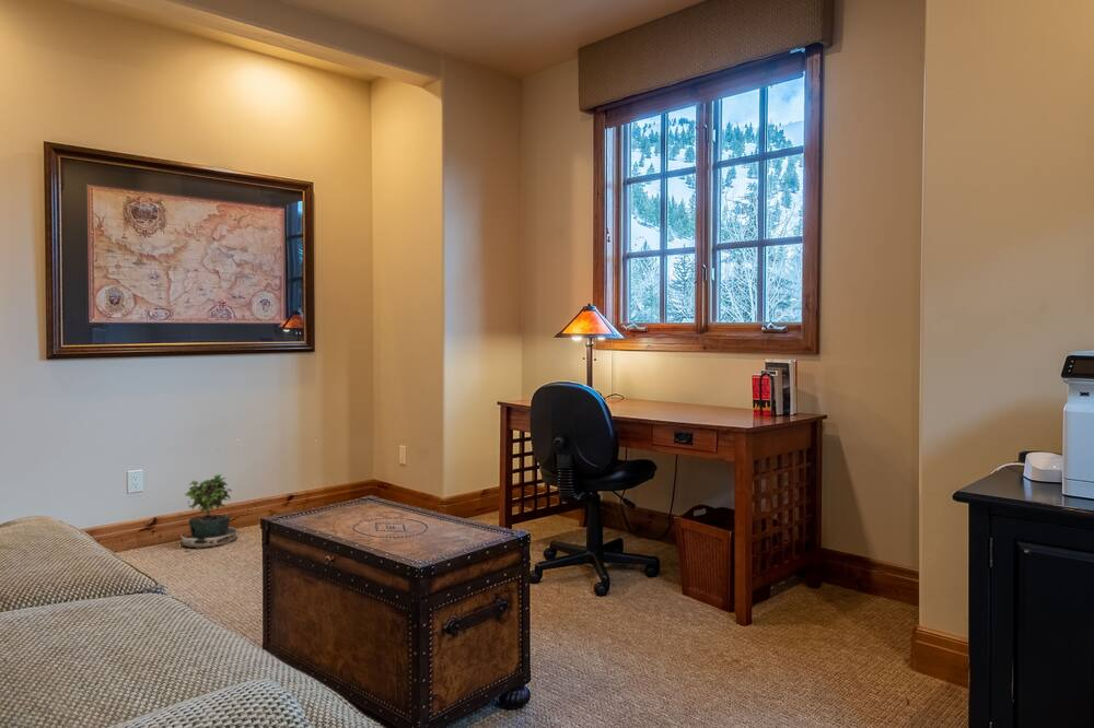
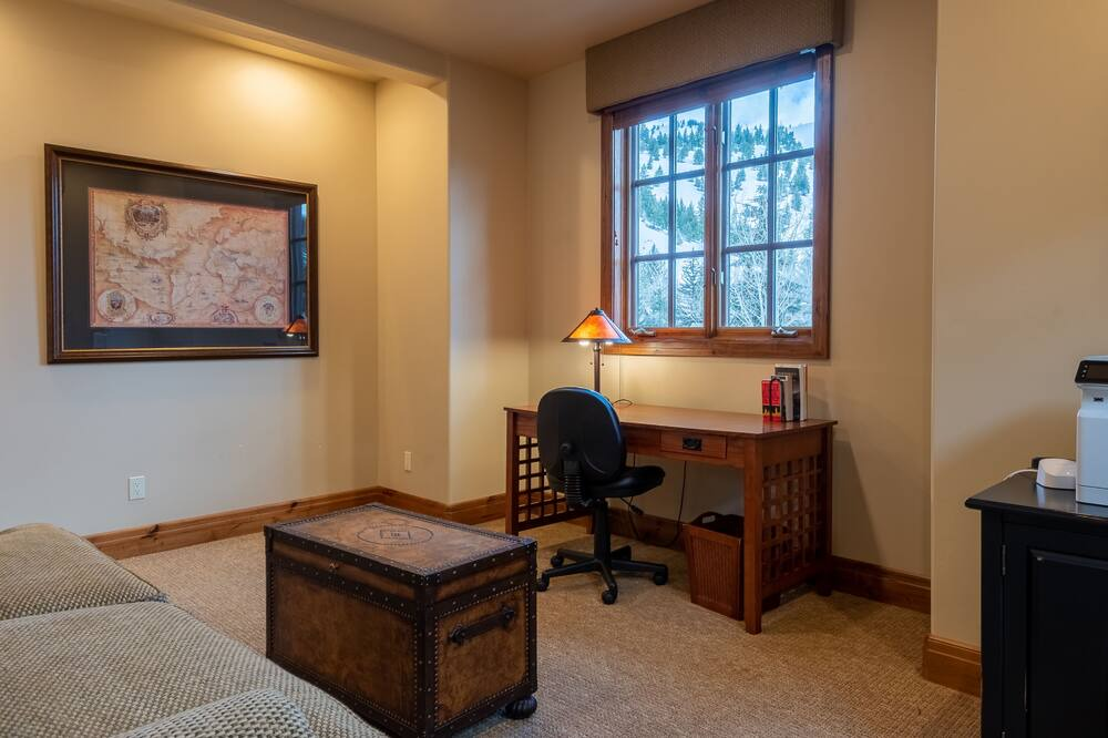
- potted plant (209, 508)
